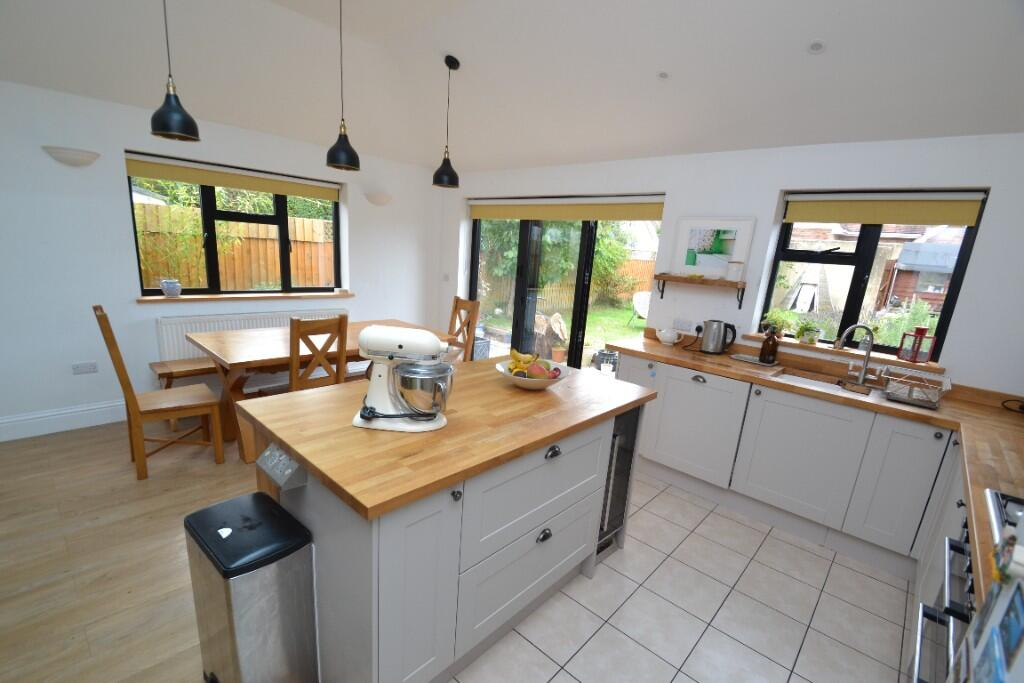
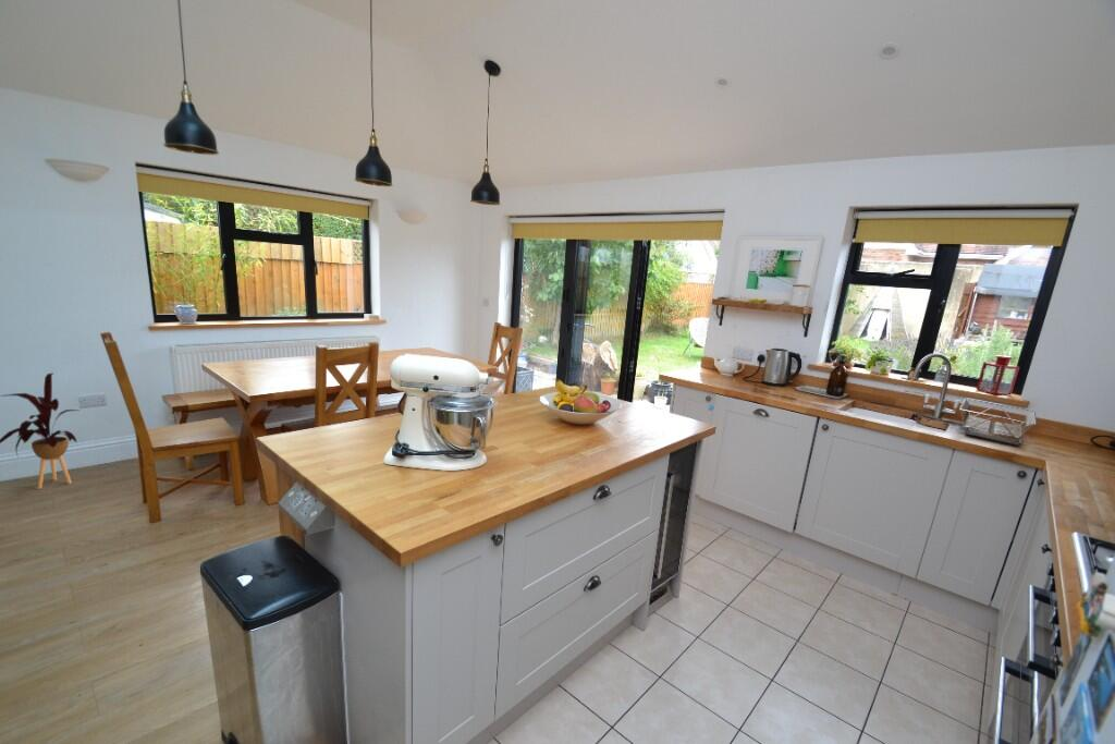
+ house plant (39, 430)
